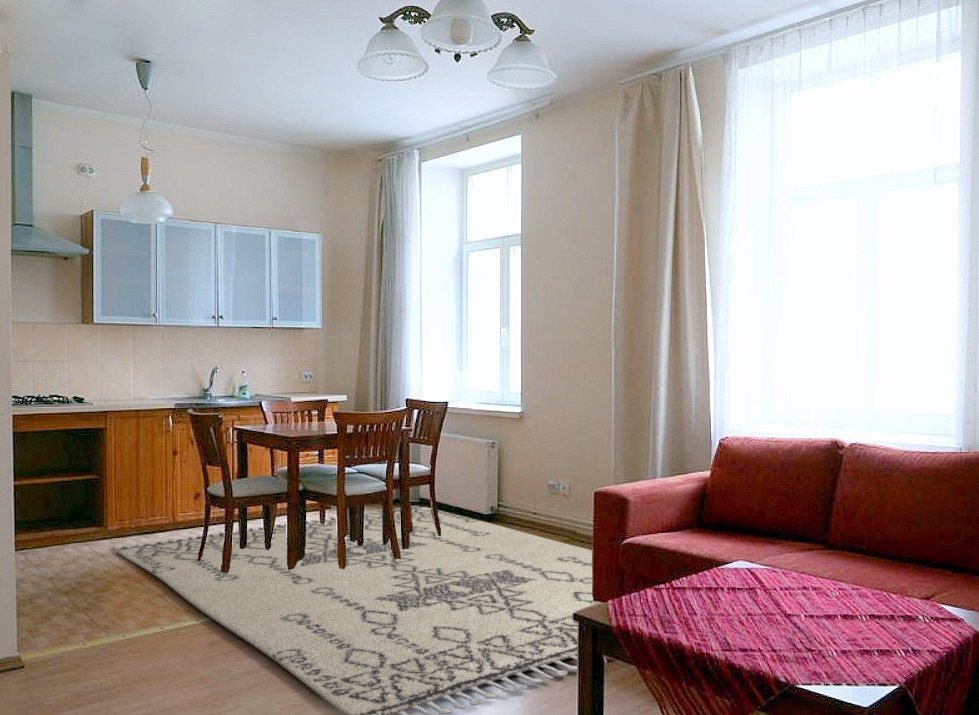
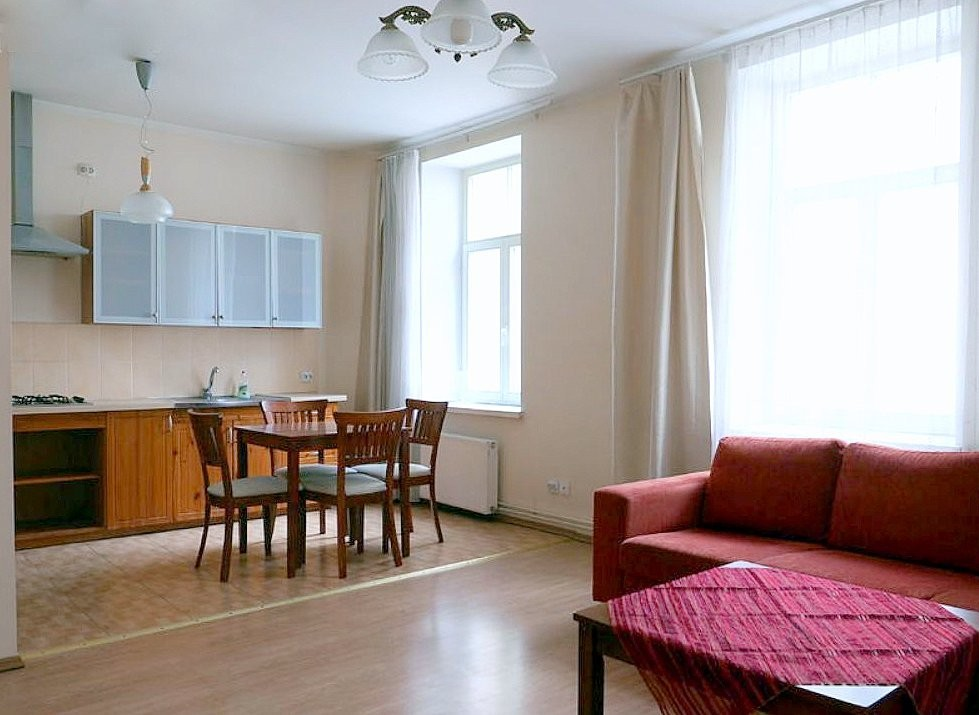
- rug (405, 570)
